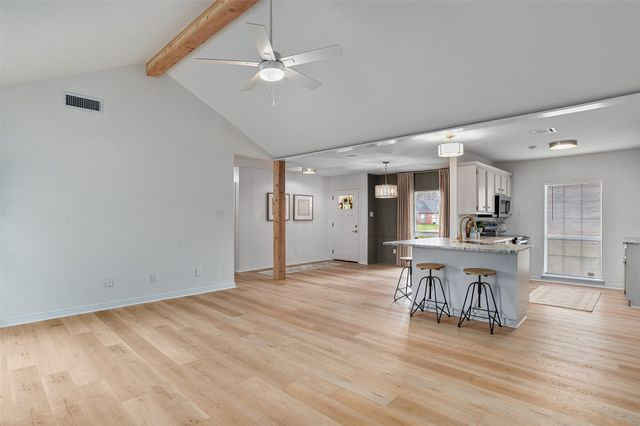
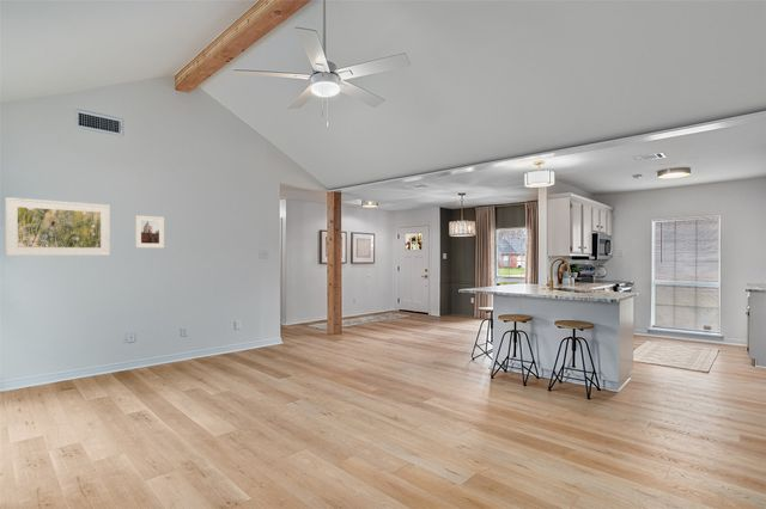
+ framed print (150, 232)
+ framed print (61, 228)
